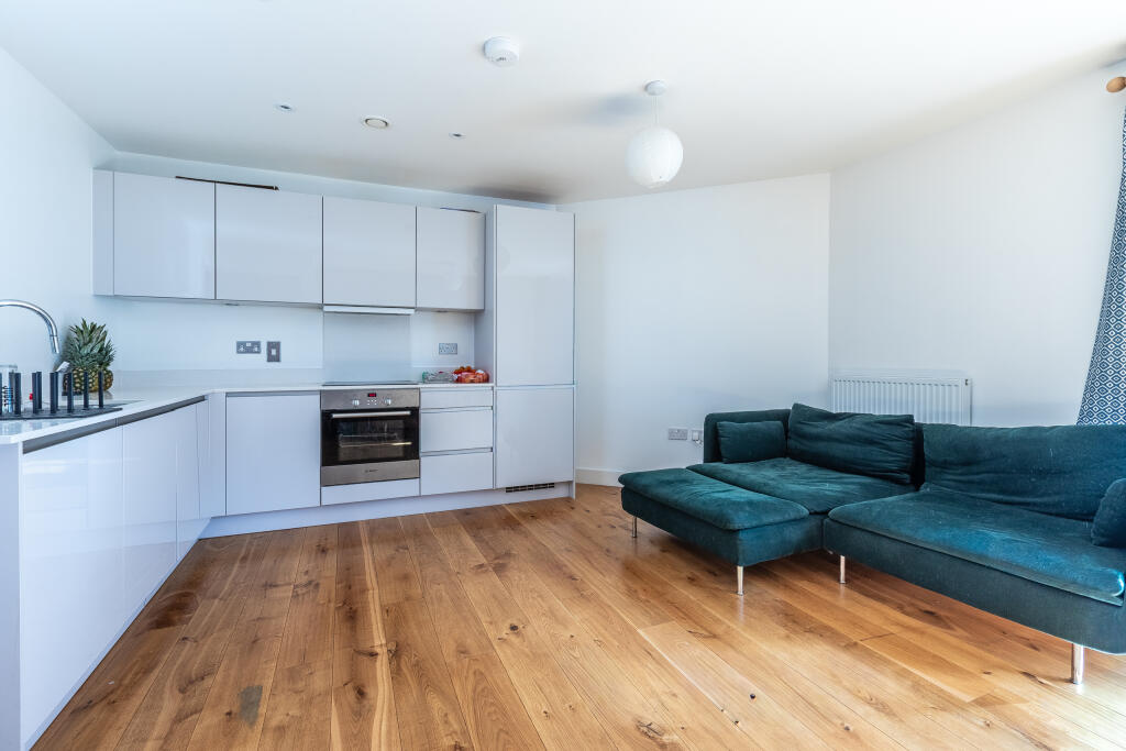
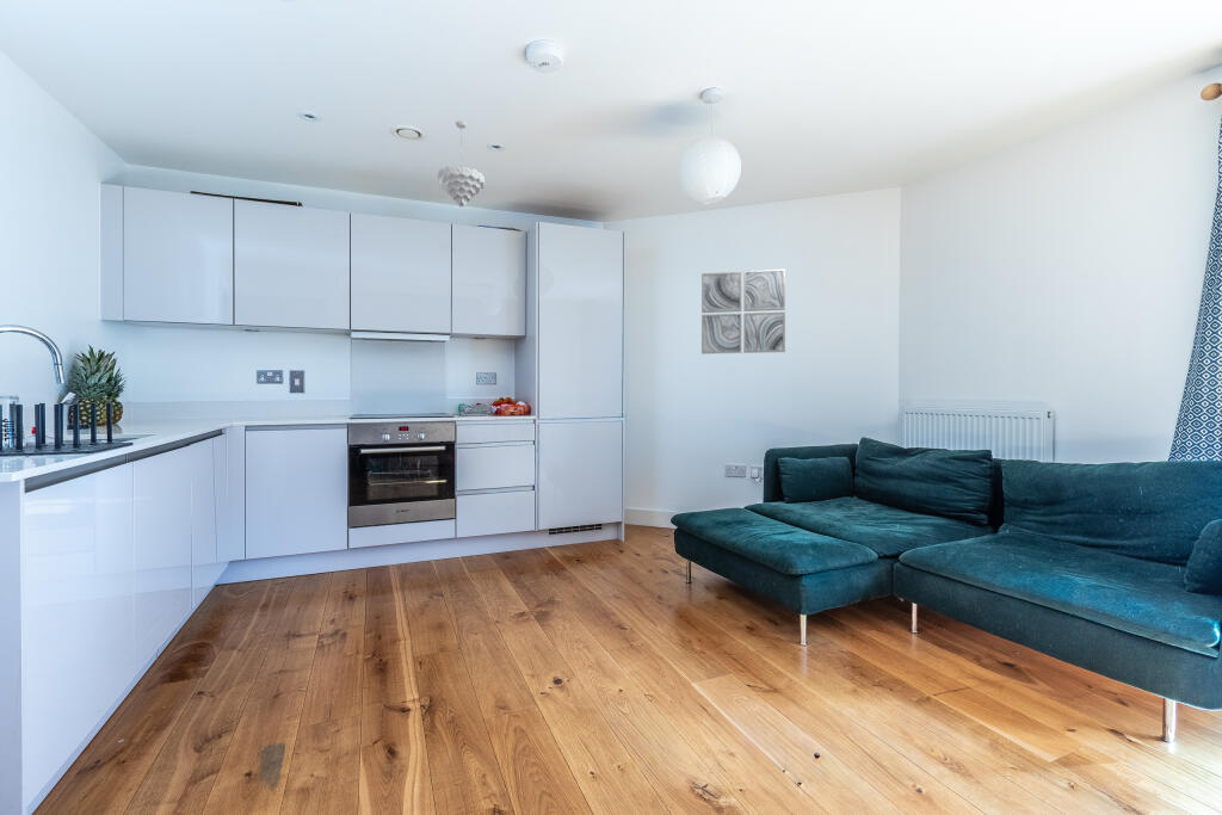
+ wall art (743, 313)
+ pendant light (461, 165)
